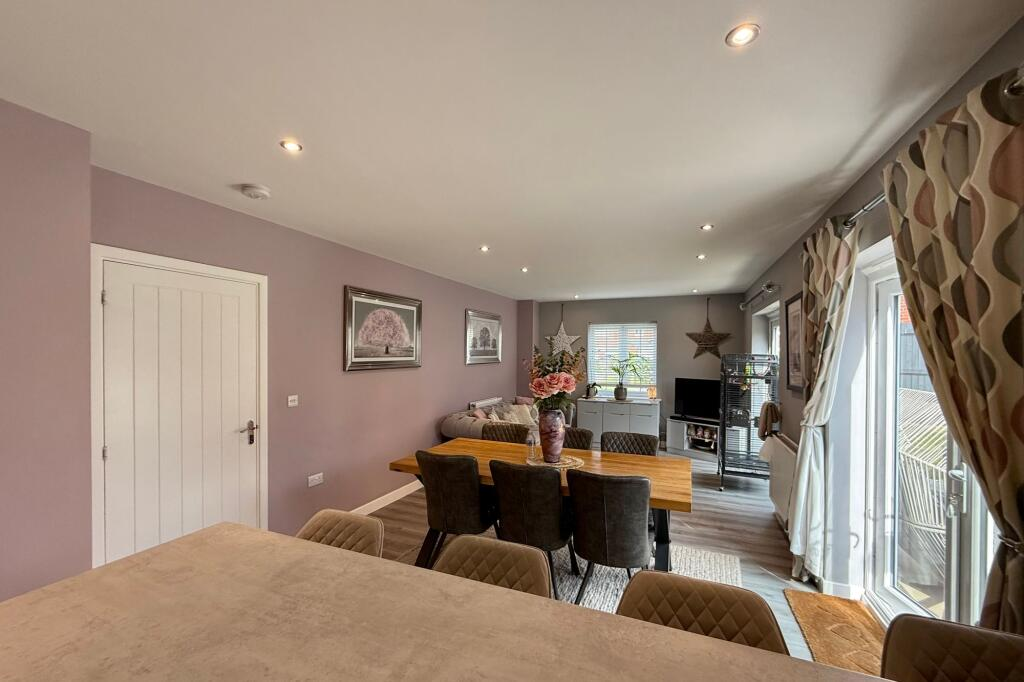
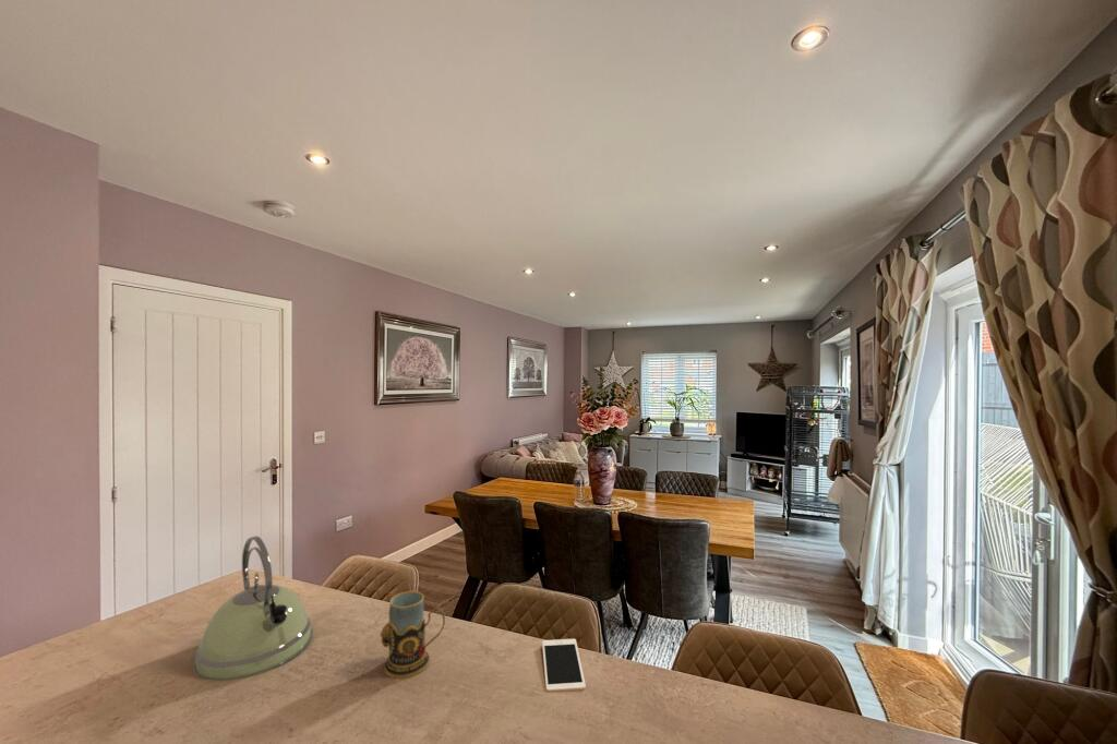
+ mug (412, 631)
+ kettle (259, 593)
+ cell phone (562, 663)
